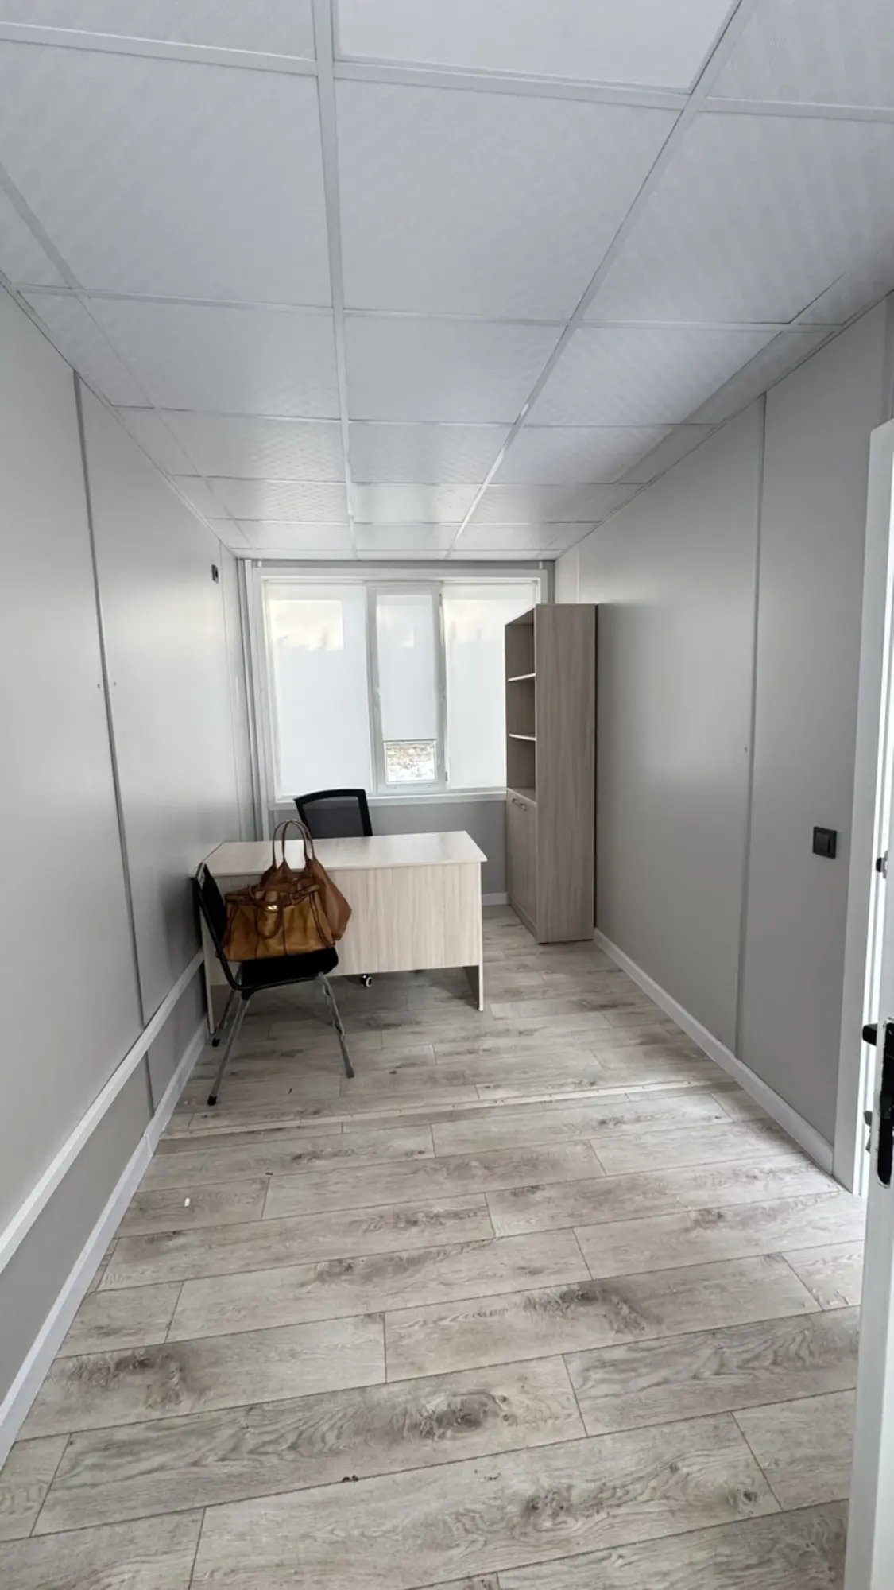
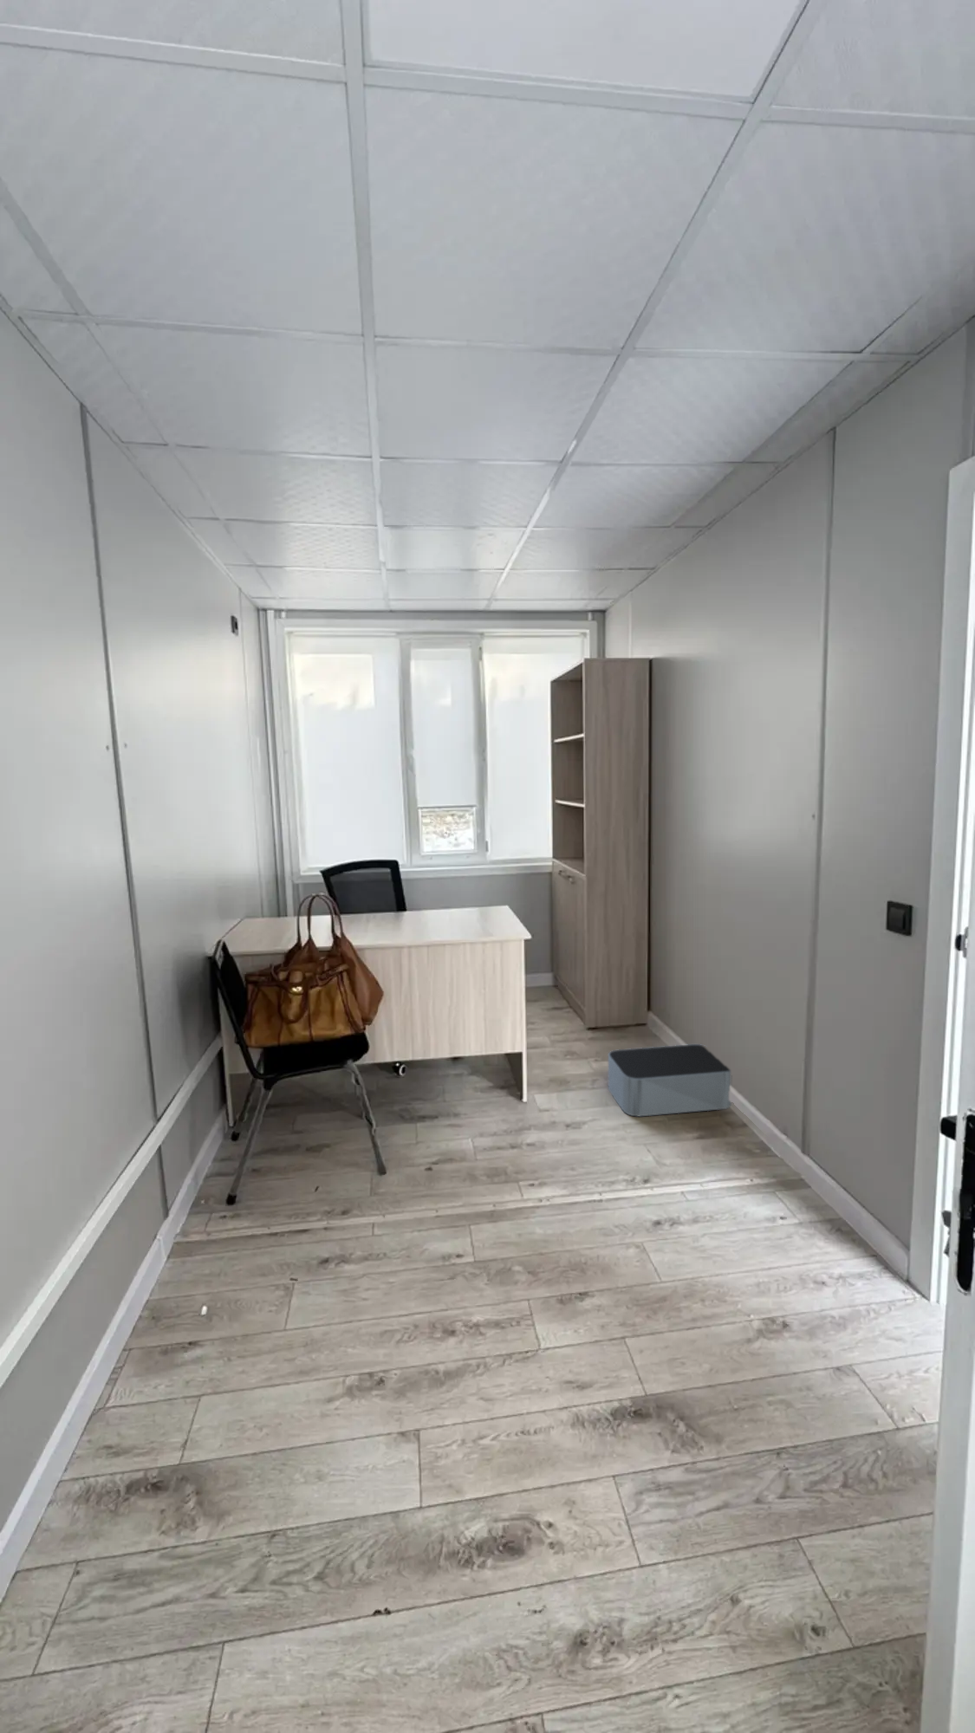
+ storage bin (668, 1078)
